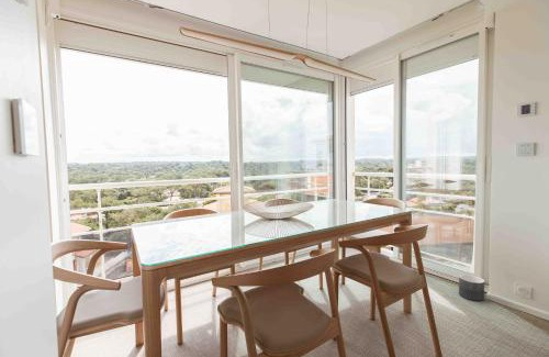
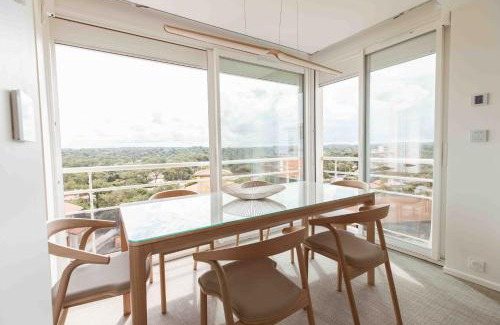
- planter (471, 287)
